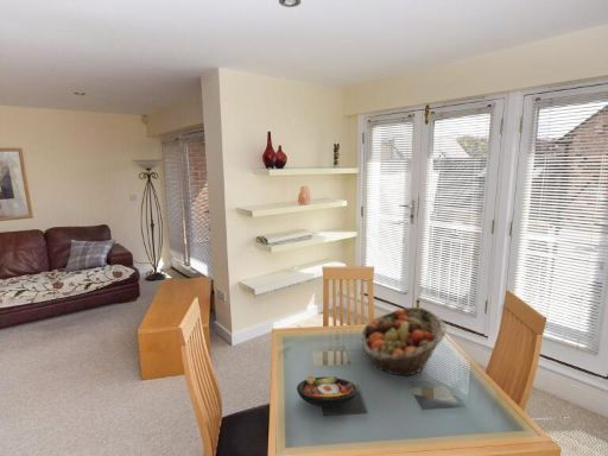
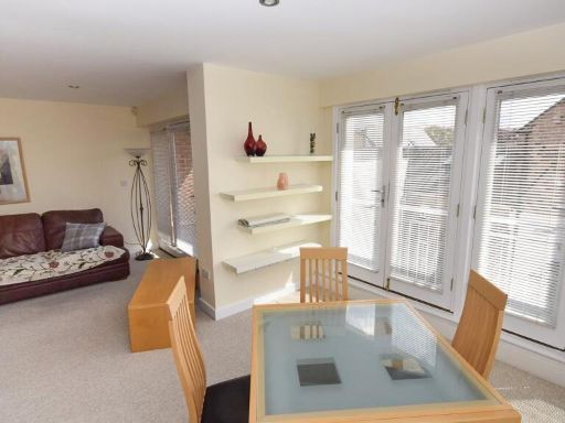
- fruit basket (401, 337)
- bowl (327, 393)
